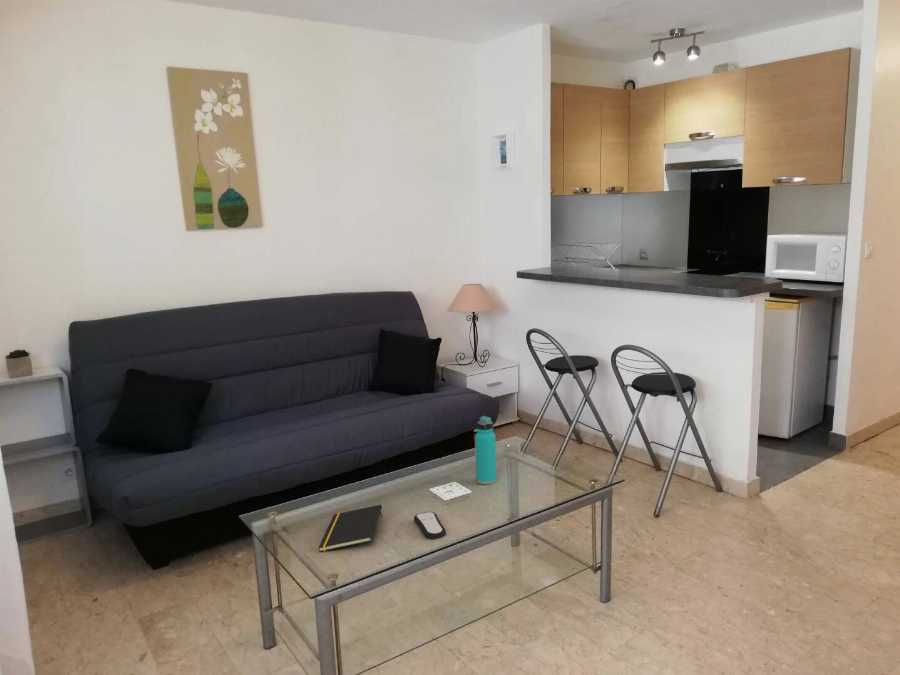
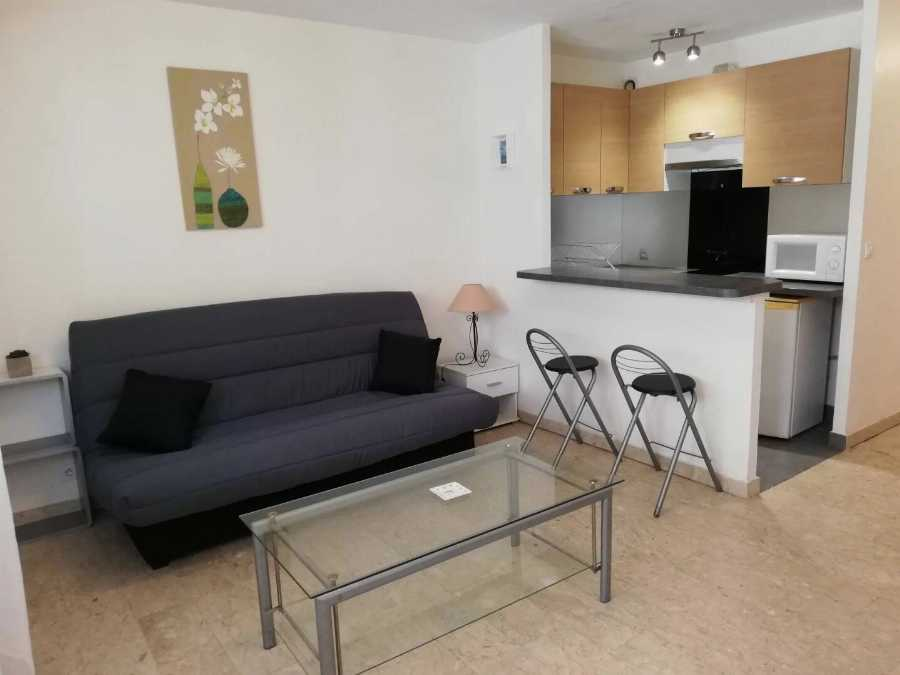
- notepad (351, 527)
- water bottle (485, 449)
- remote control (430, 525)
